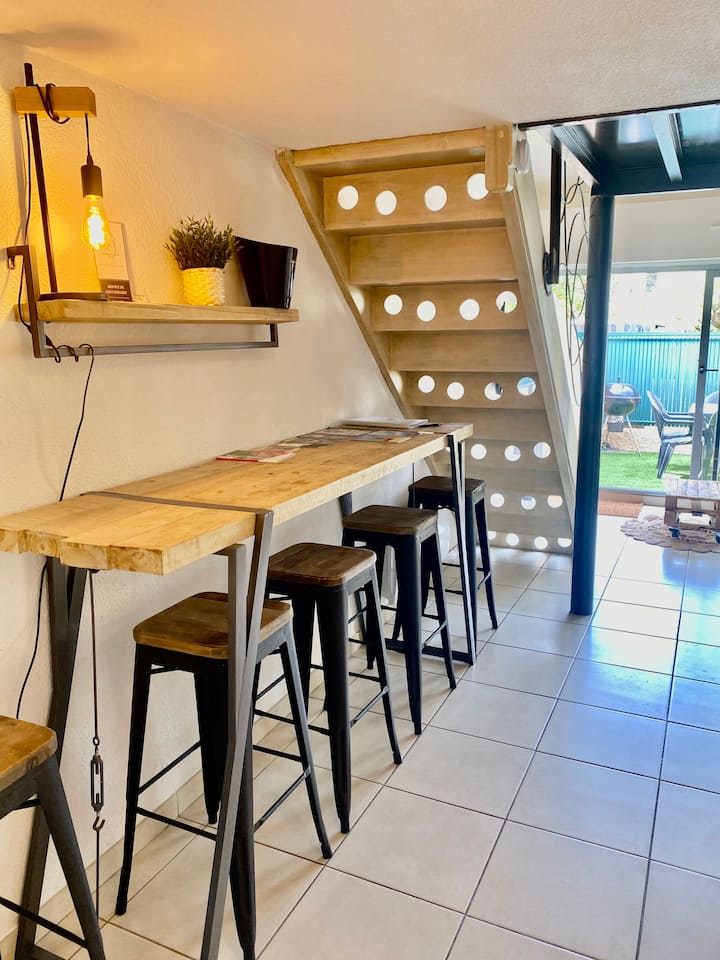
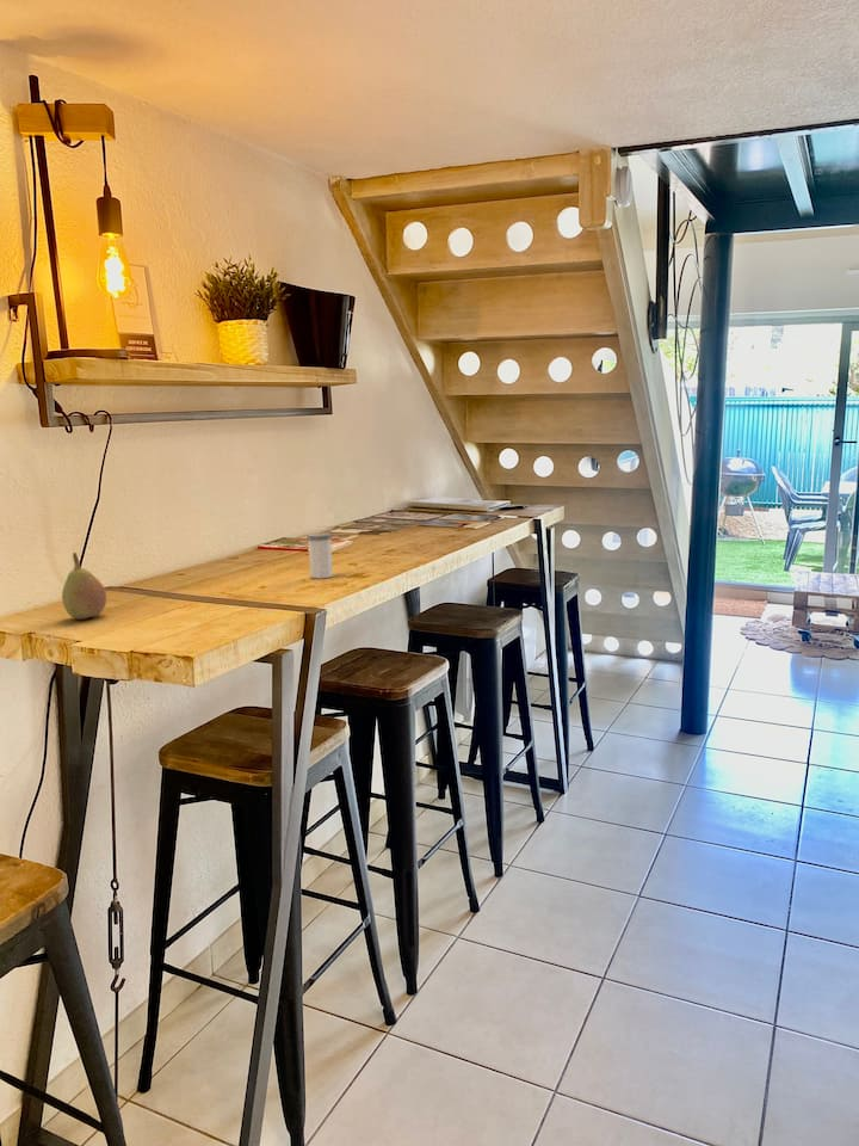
+ fruit (82, 585)
+ salt shaker (320, 555)
